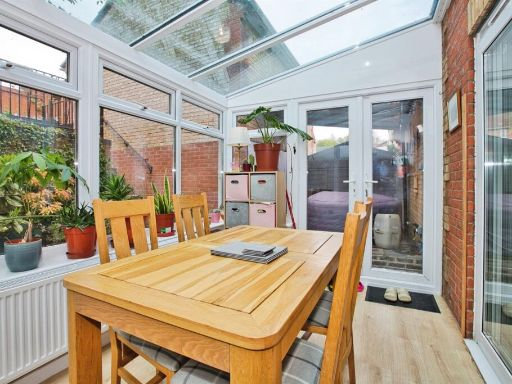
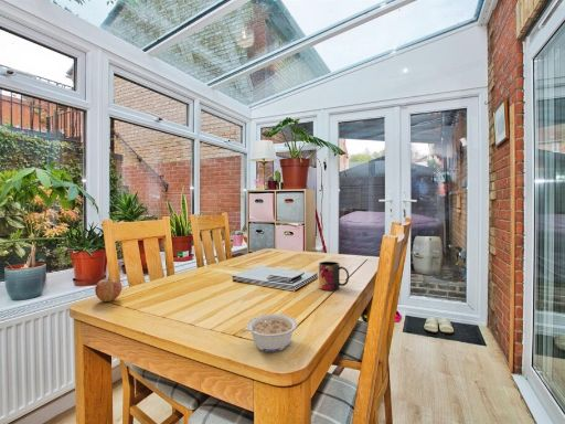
+ mug (333, 275)
+ legume (271, 331)
+ fruit (108, 288)
